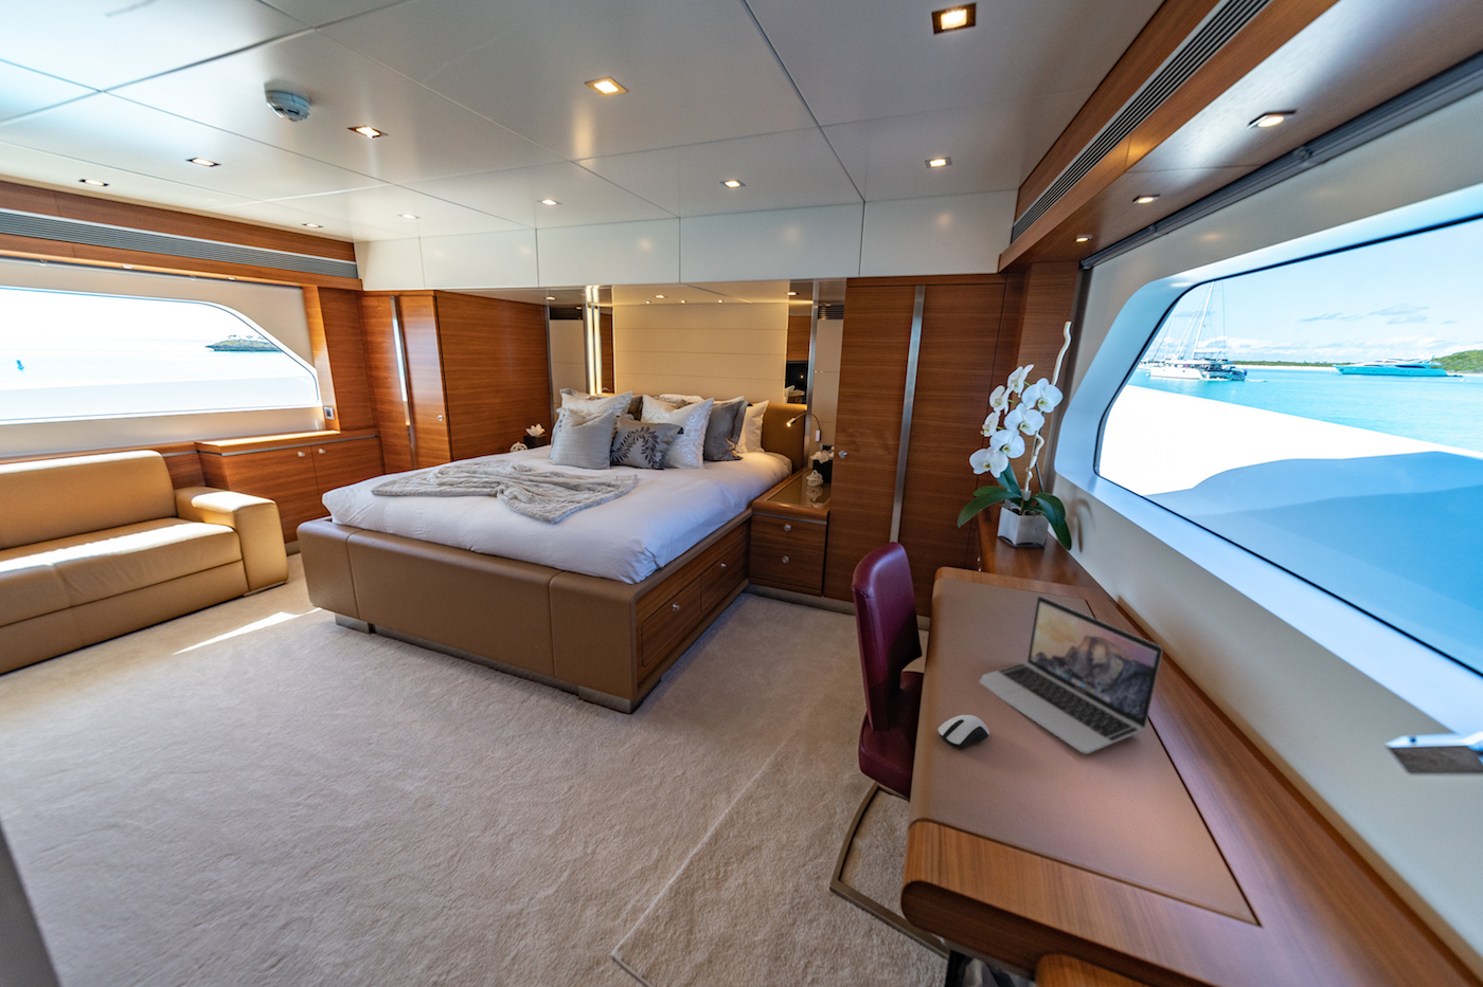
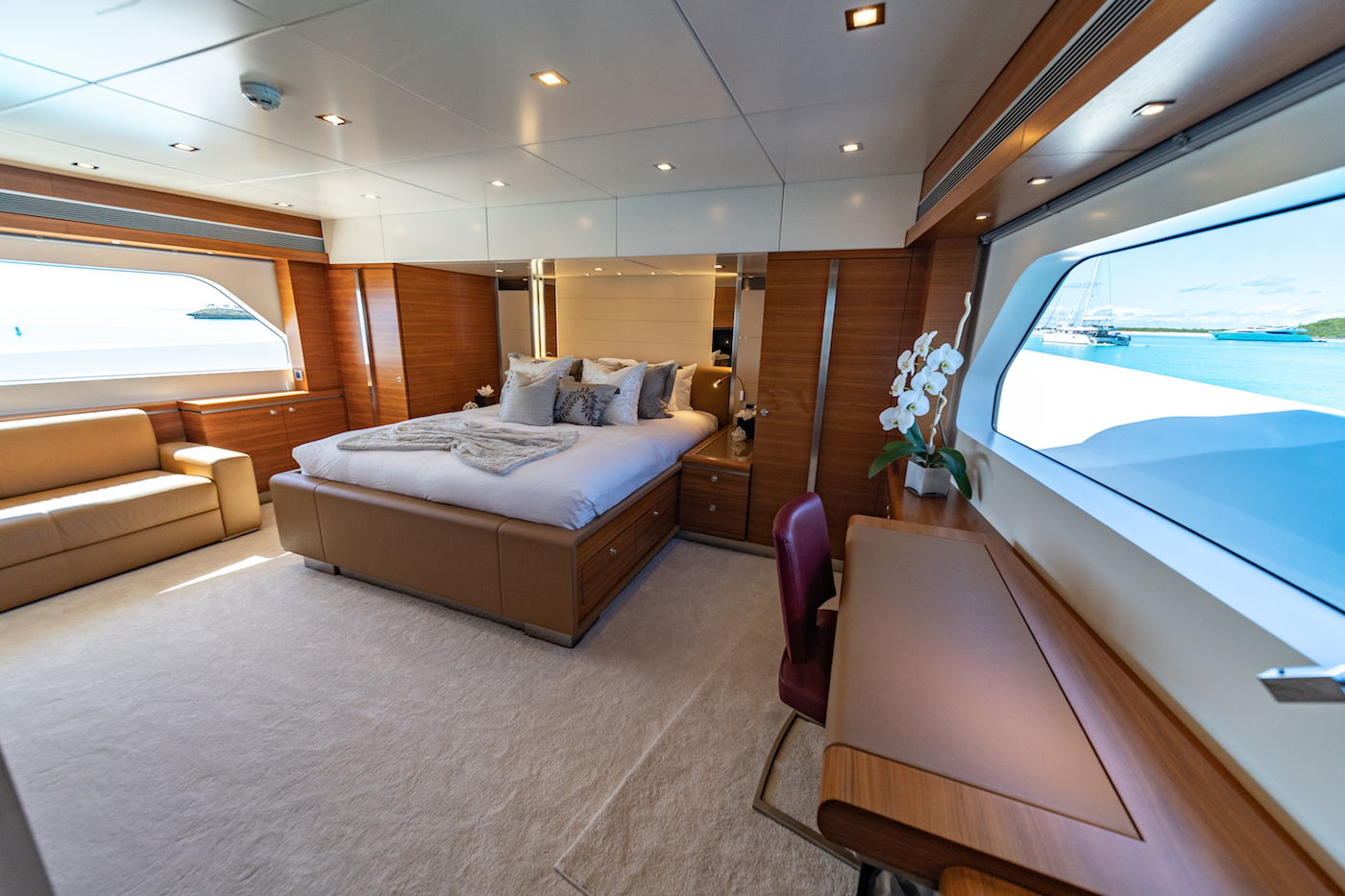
- laptop (1058, 665)
- computer mouse (964, 727)
